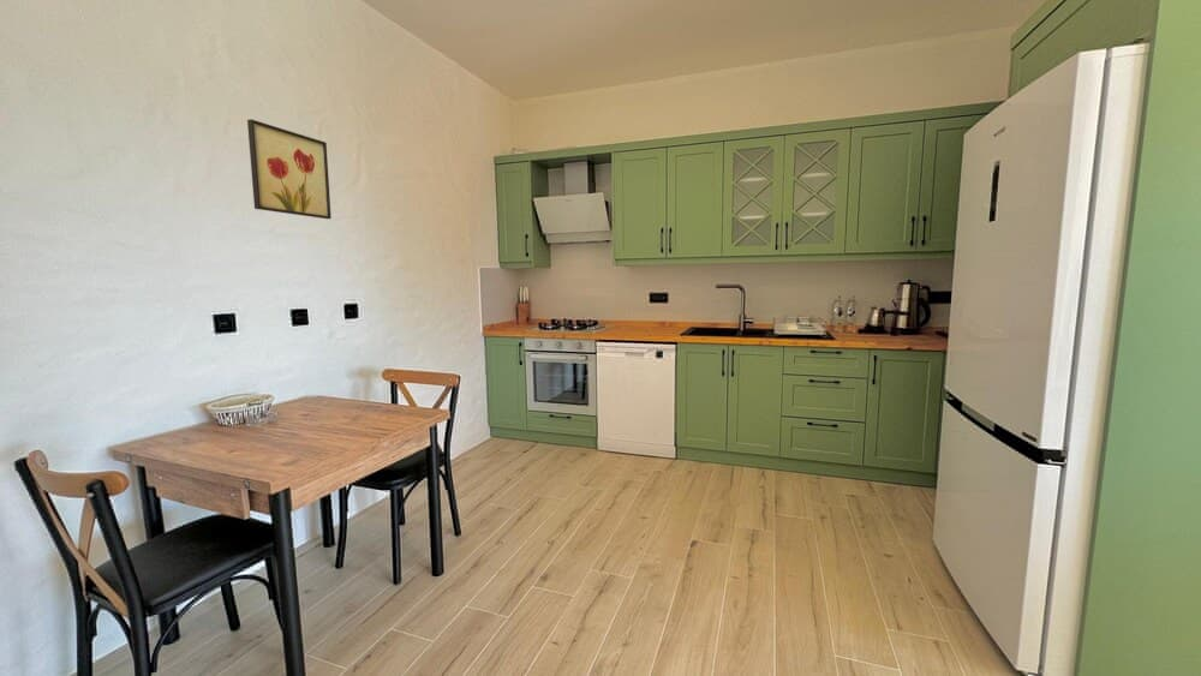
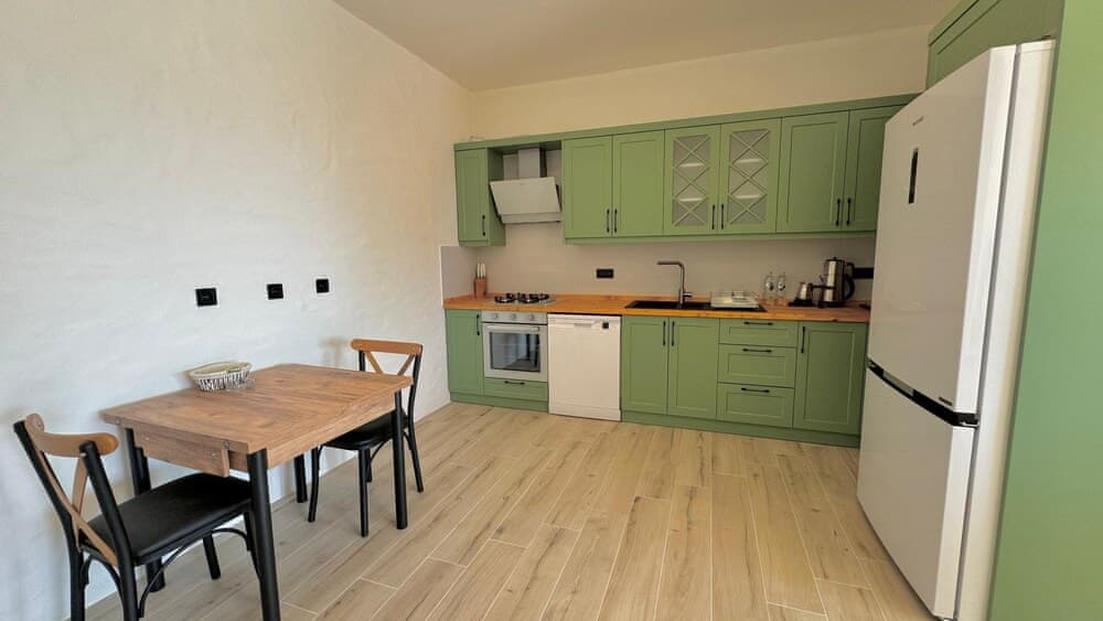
- wall art (291, 173)
